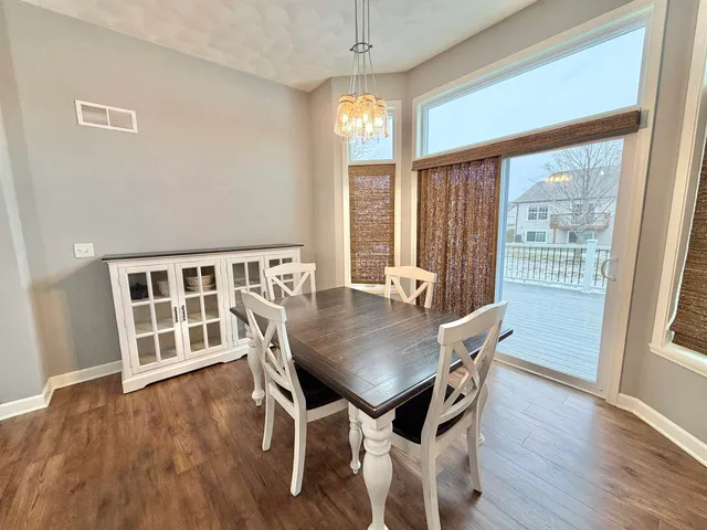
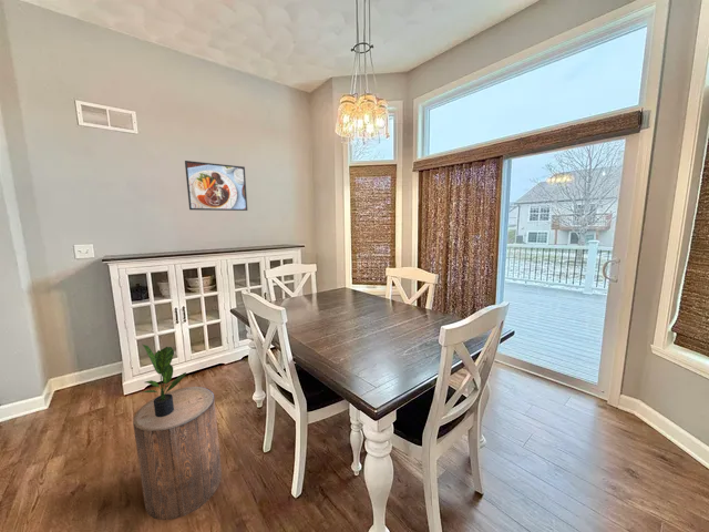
+ potted plant (165, 377)
+ stool (181, 447)
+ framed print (218, 187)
